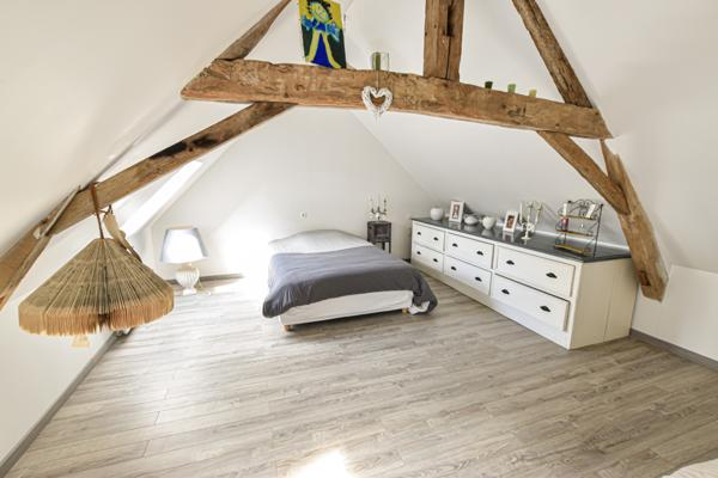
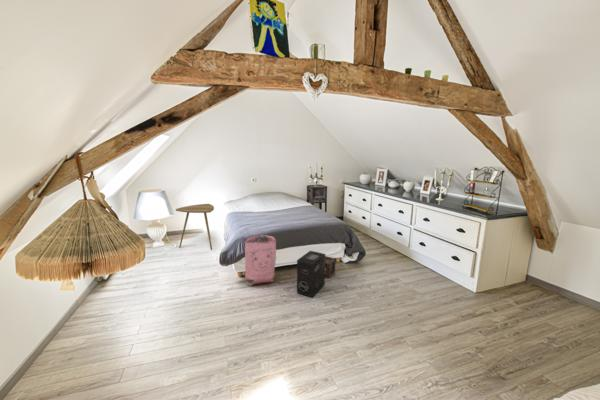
+ side table (206, 226)
+ bag (260, 260)
+ speaker (317, 266)
